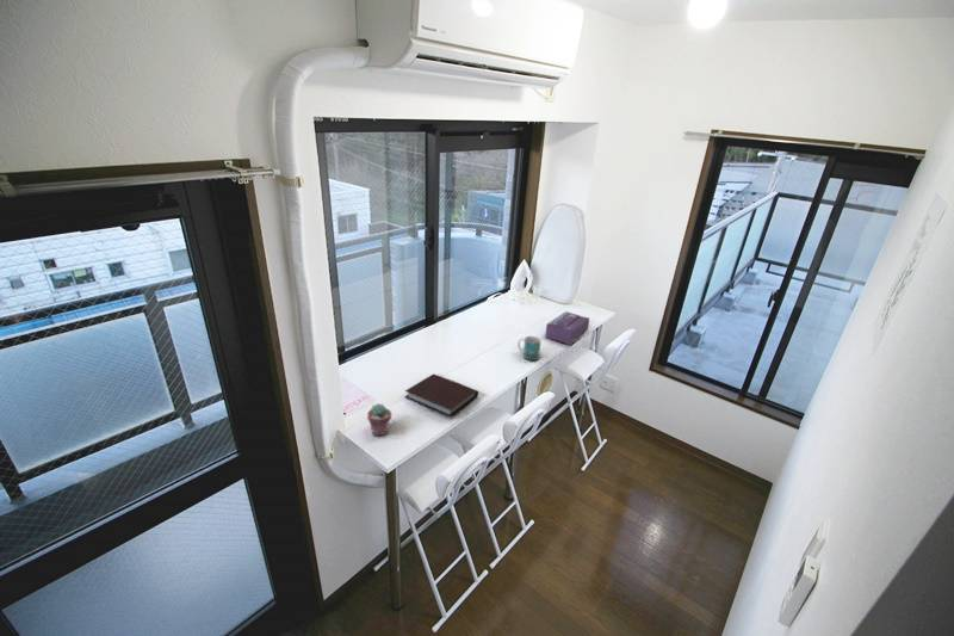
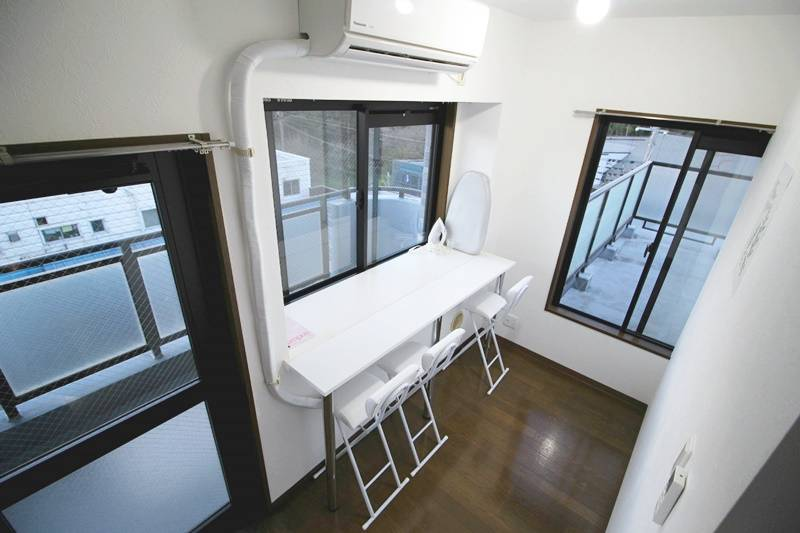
- potted succulent (379, 418)
- notebook (441, 393)
- tissue box (568, 327)
- mug (528, 346)
